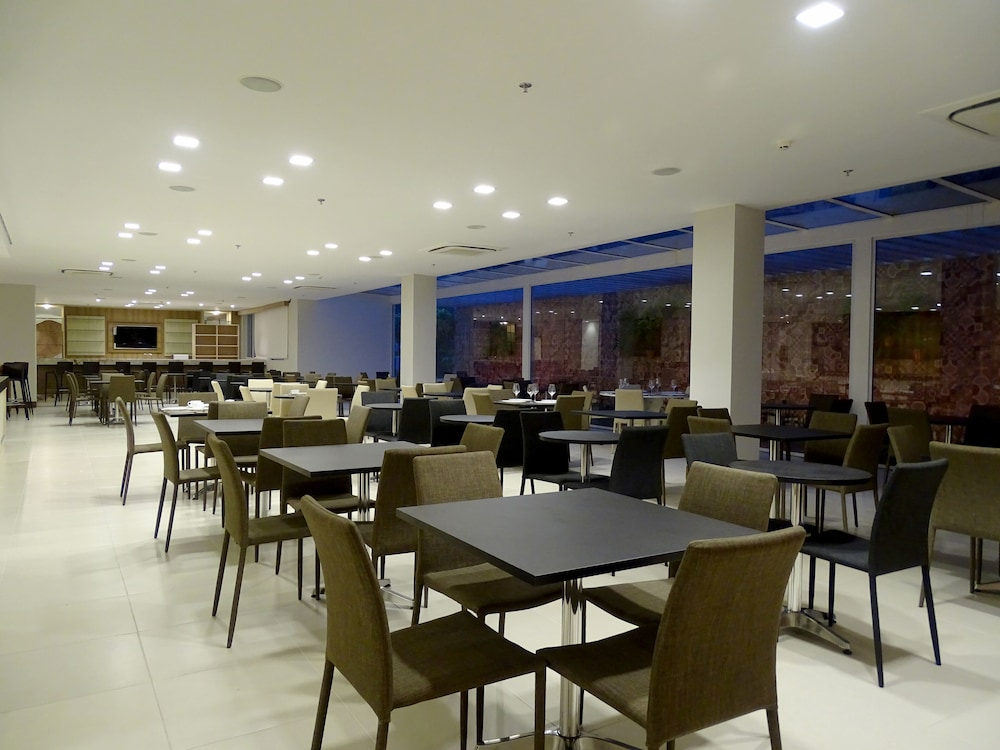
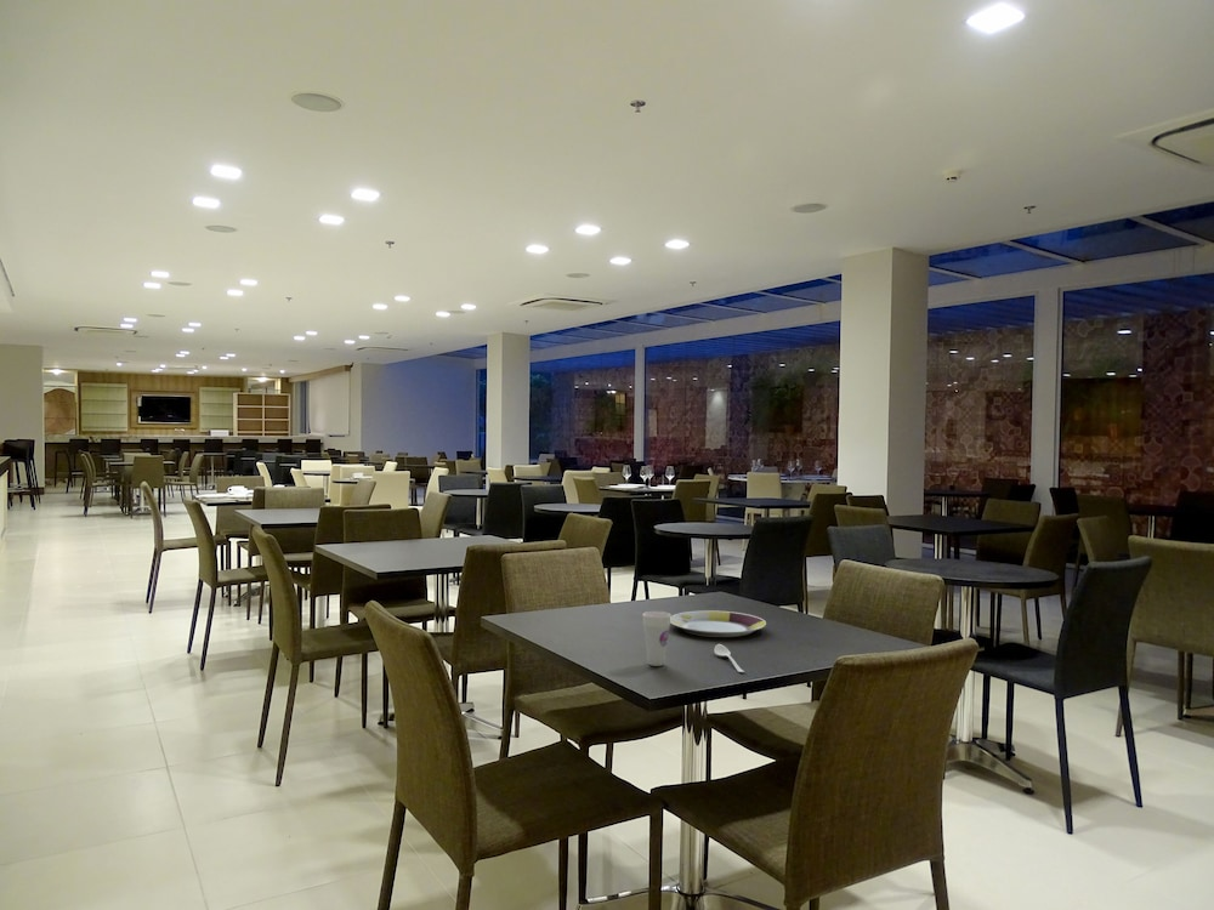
+ cup (656, 638)
+ spoon (730, 658)
+ plate (716, 624)
